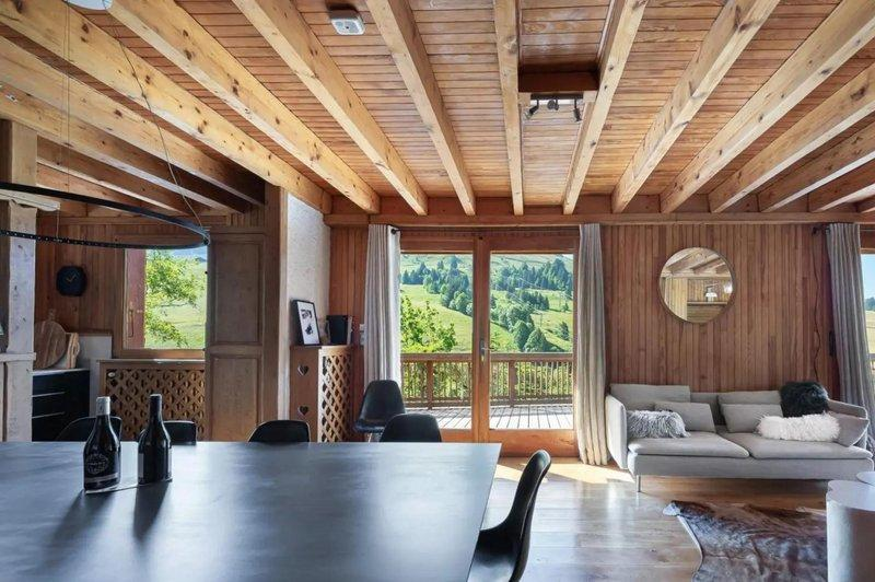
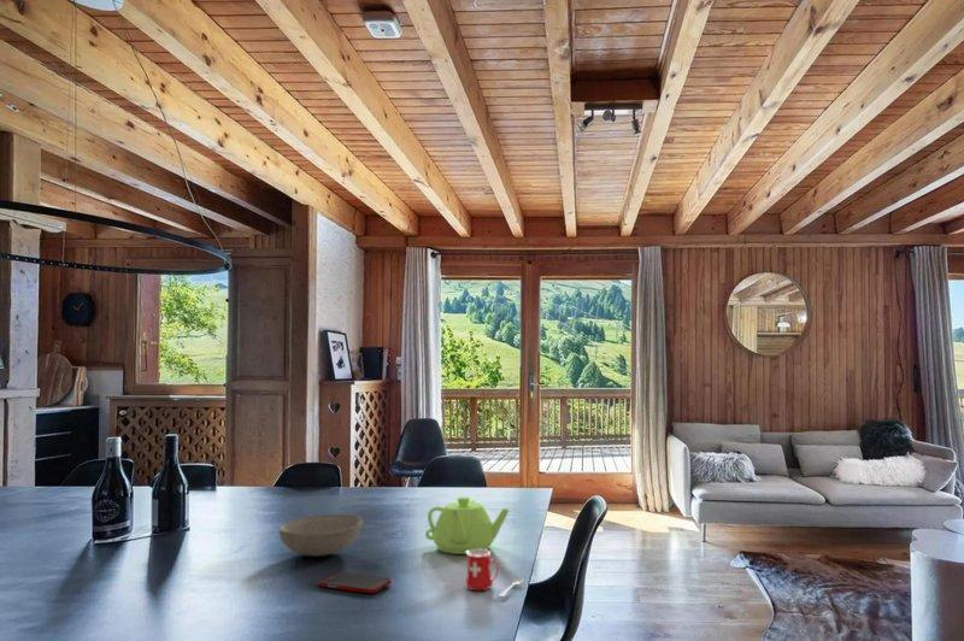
+ teapot (466, 523)
+ mug (489, 569)
+ bowl (321, 537)
+ cell phone (354, 582)
